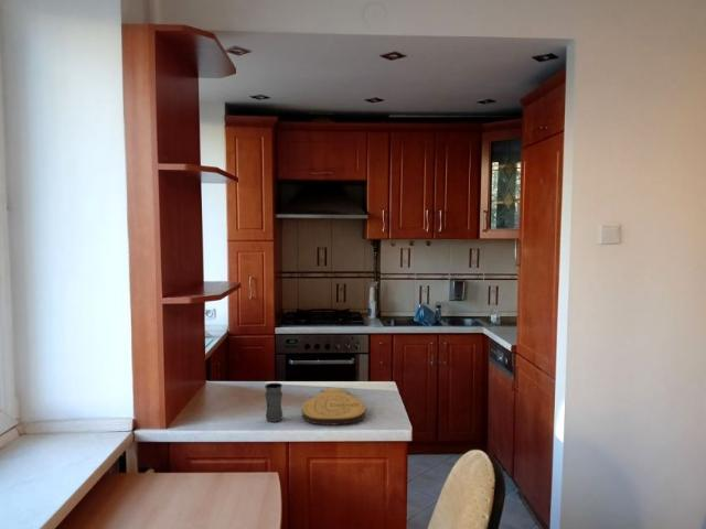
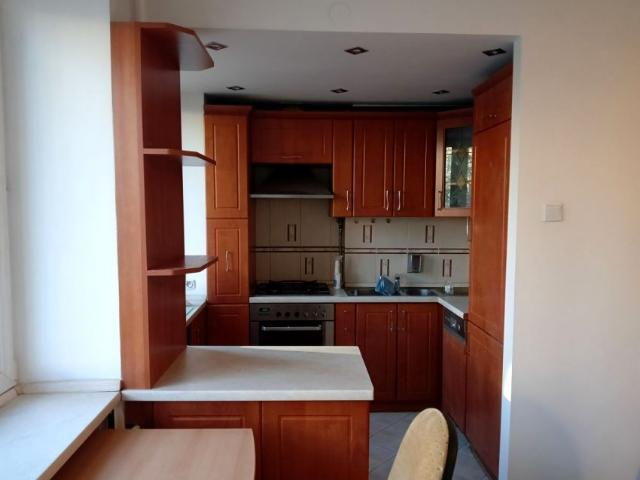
- key chain (333, 400)
- jar (274, 401)
